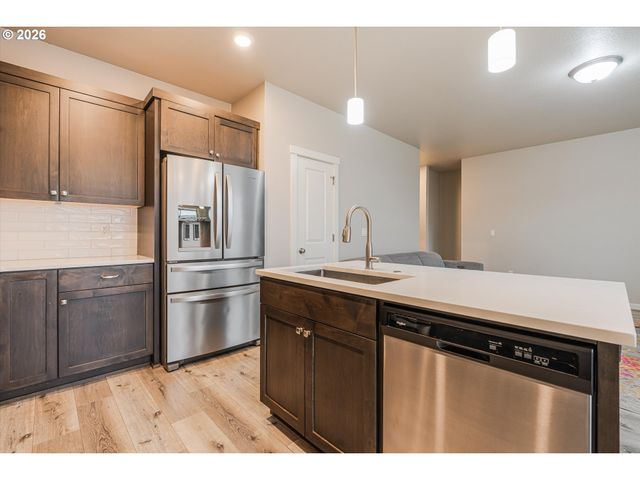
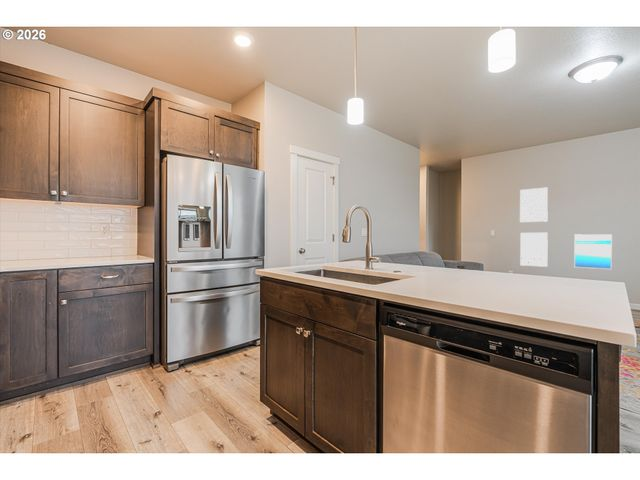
+ wall art (592, 251)
+ wall art (533, 249)
+ wall art (533, 205)
